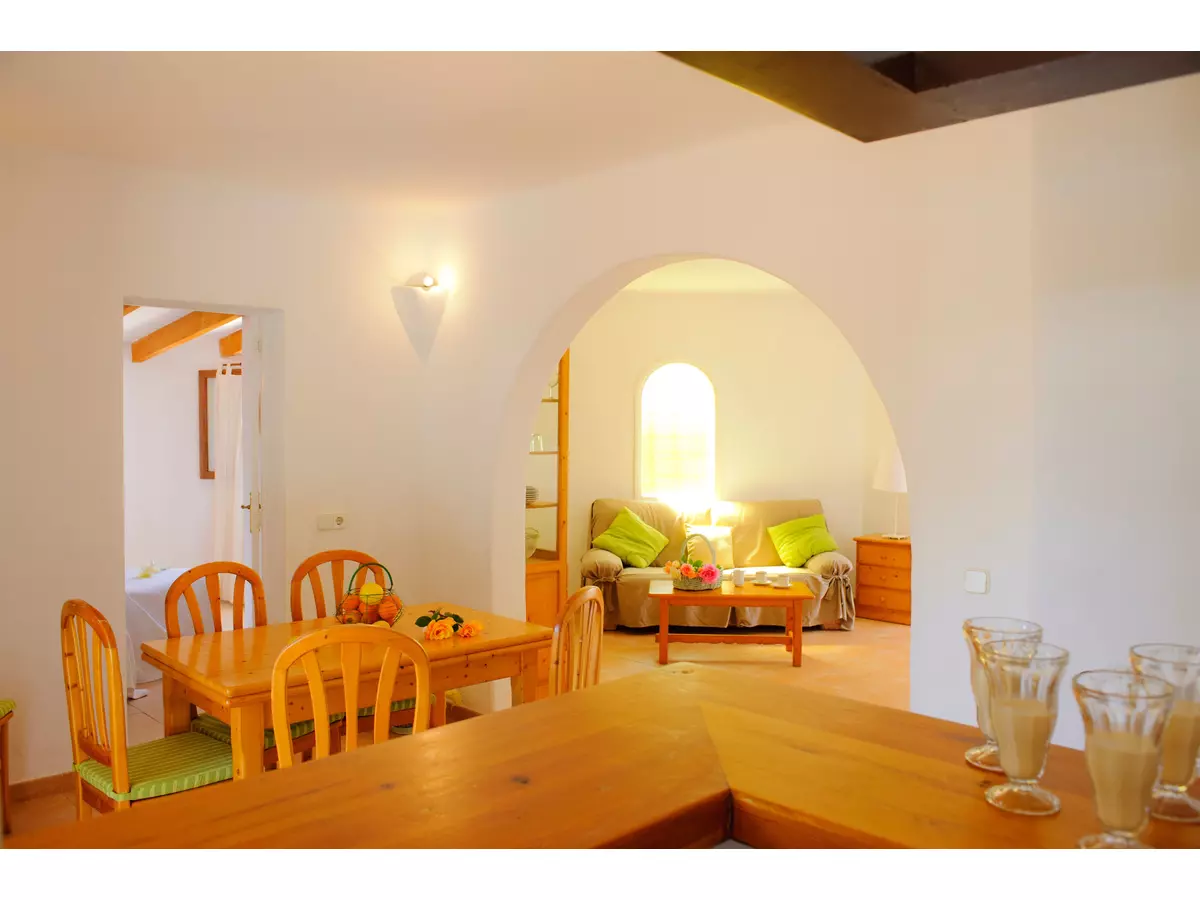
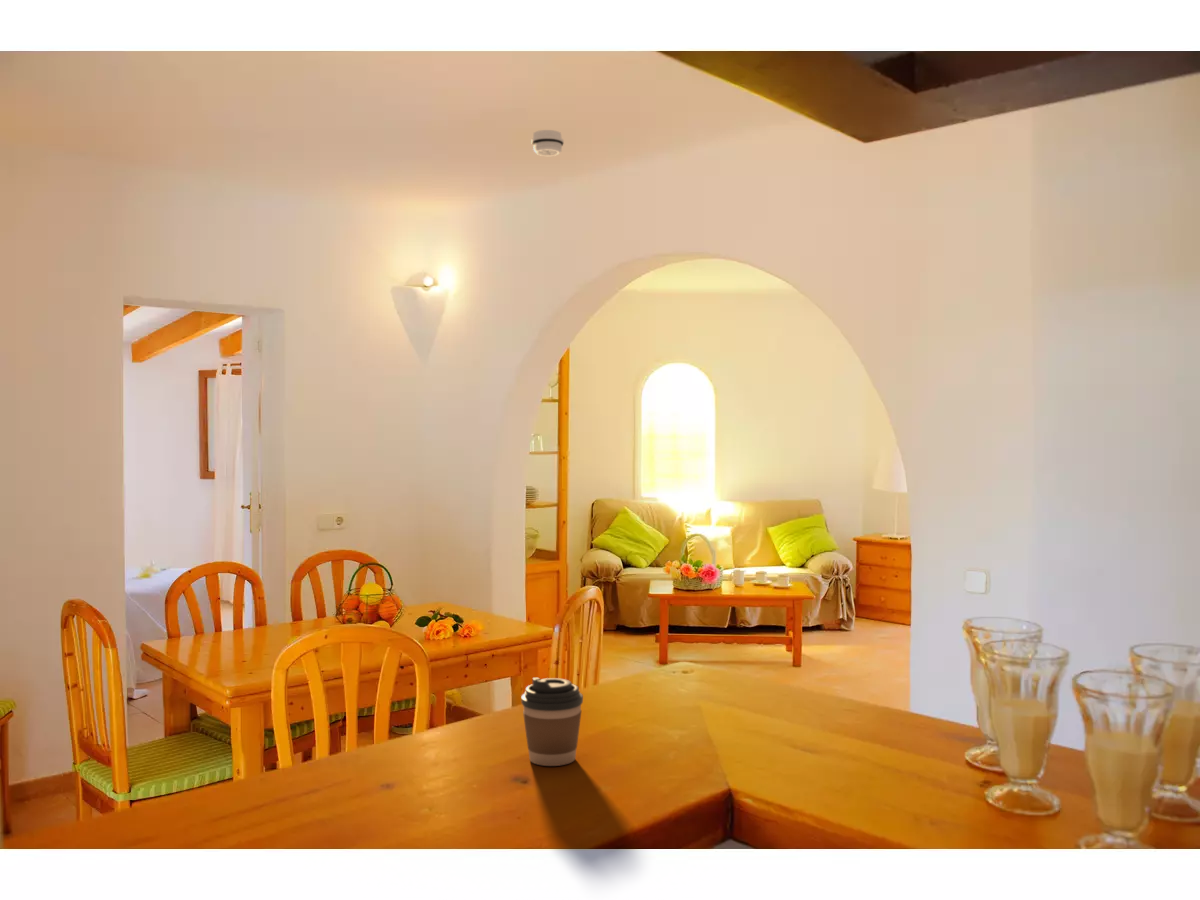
+ smoke detector (547, 143)
+ coffee cup (552, 717)
